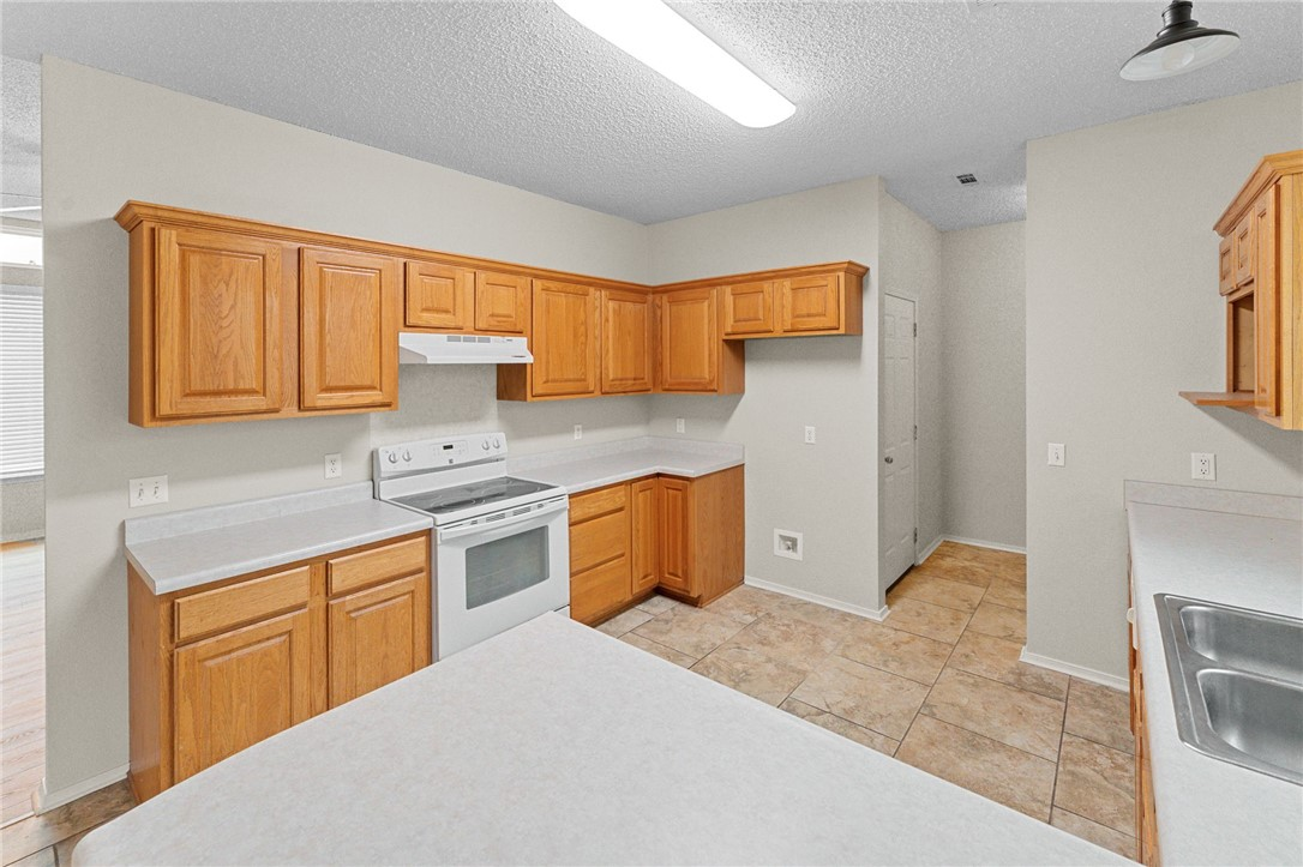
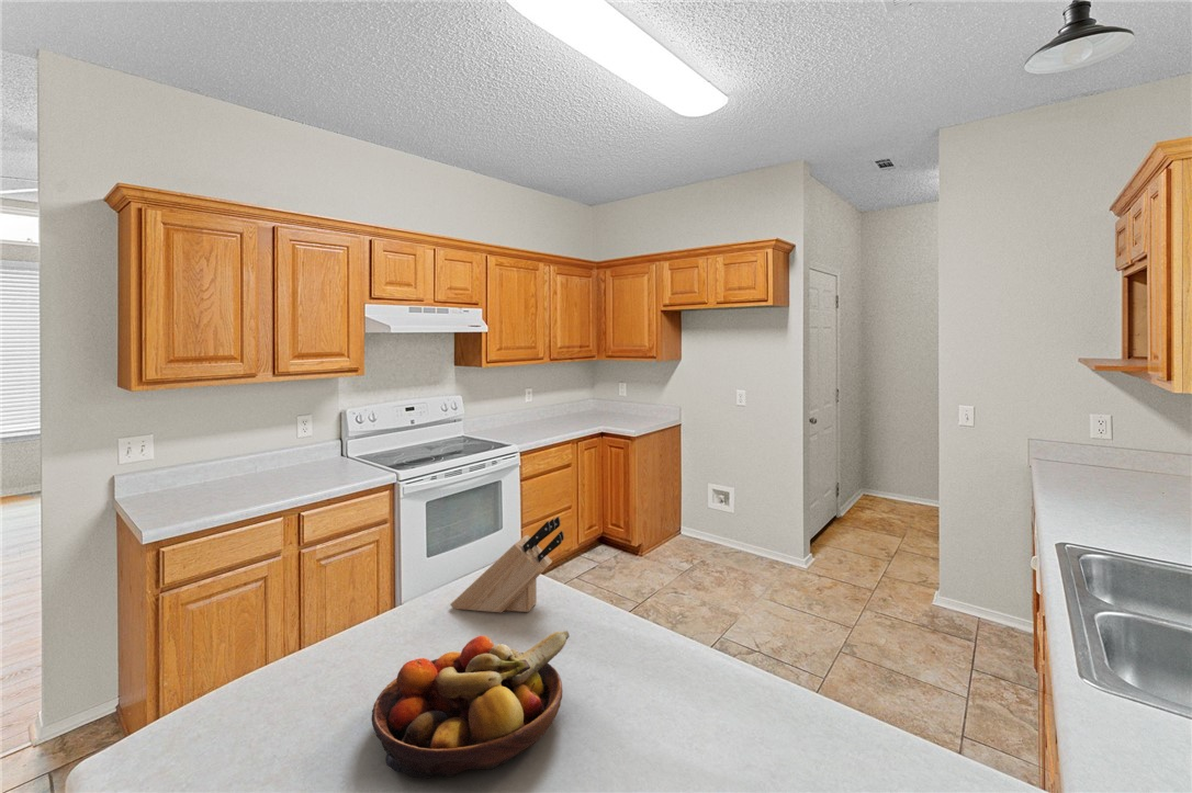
+ knife block (509, 560)
+ fruit bowl (472, 682)
